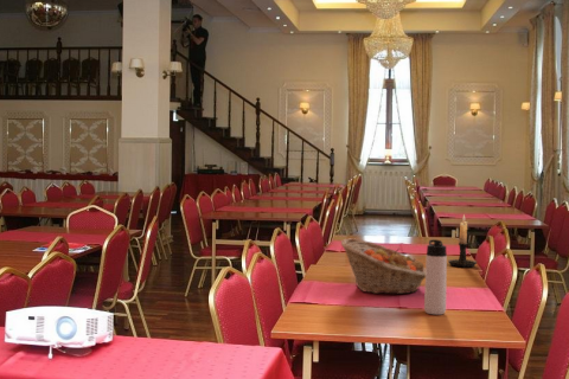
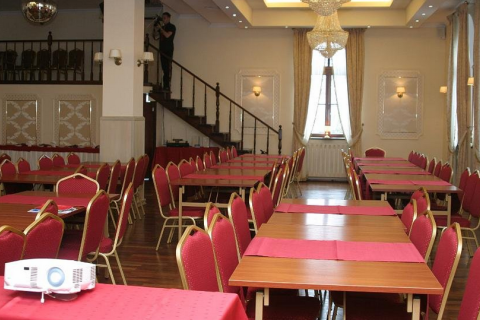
- fruit basket (383, 264)
- candle holder (463, 239)
- thermos bottle (435, 276)
